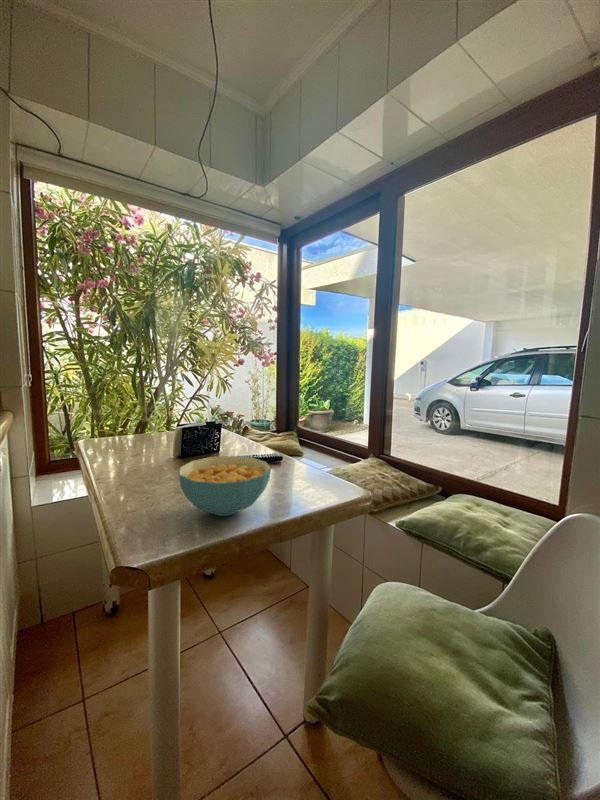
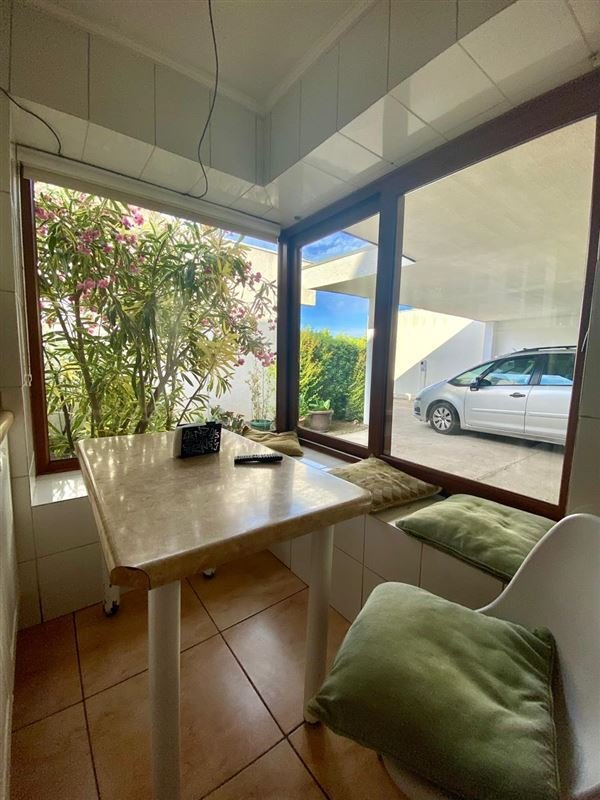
- cereal bowl (225, 489)
